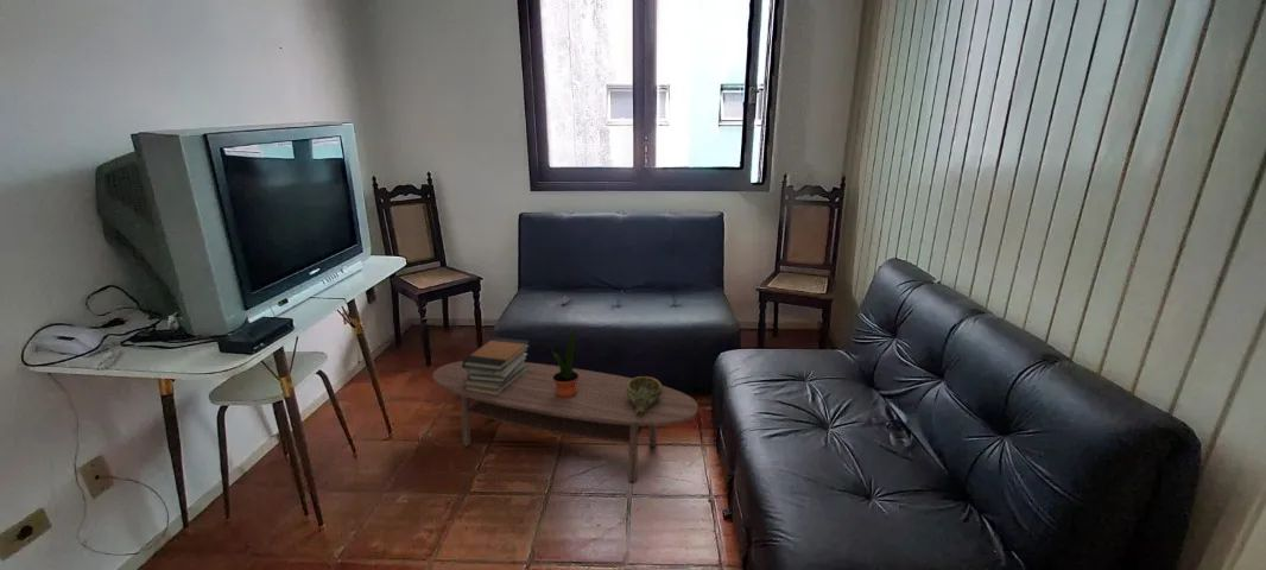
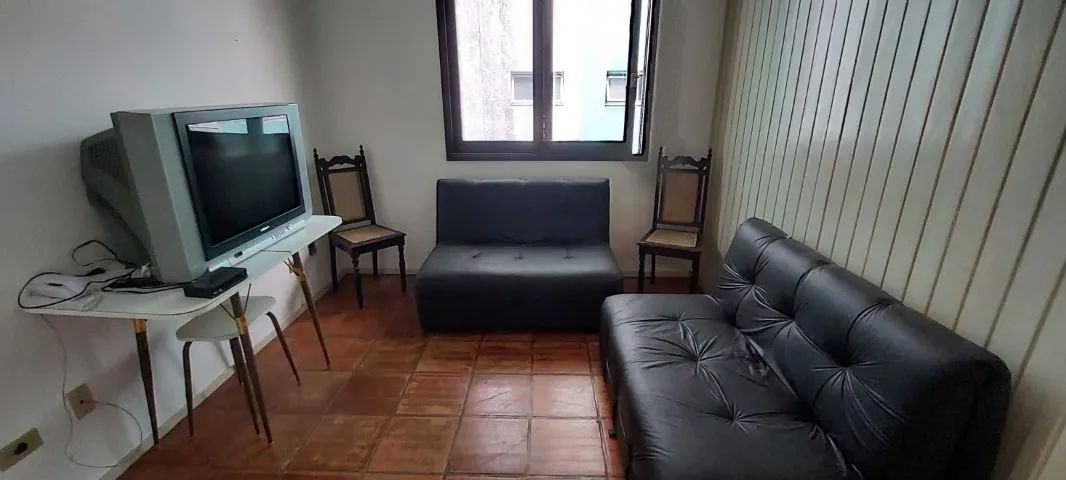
- coffee table (558, 416)
- potted plant (566, 362)
- book stack (498, 365)
- decorative bowl (643, 394)
